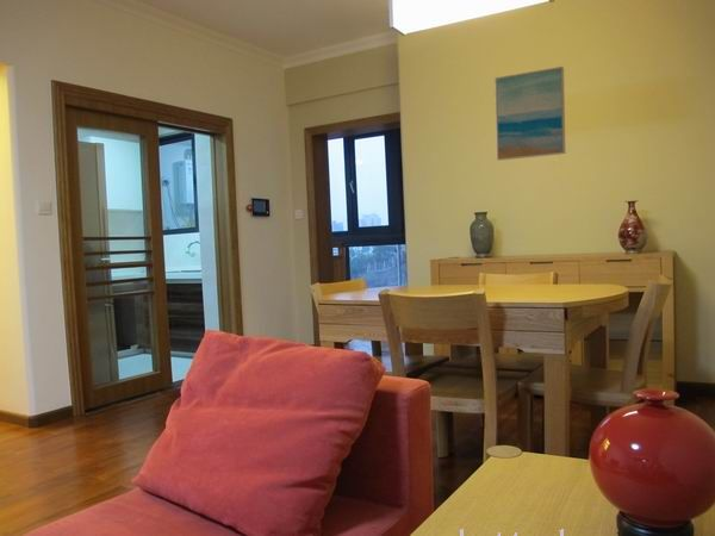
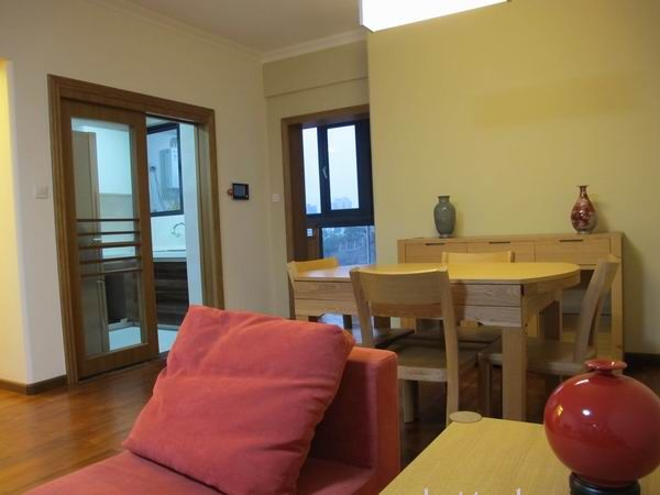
- wall art (529, 114)
